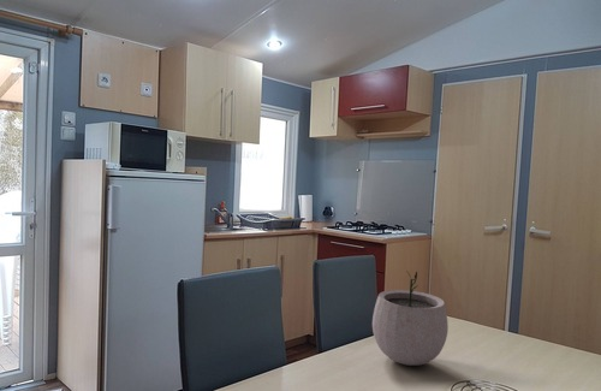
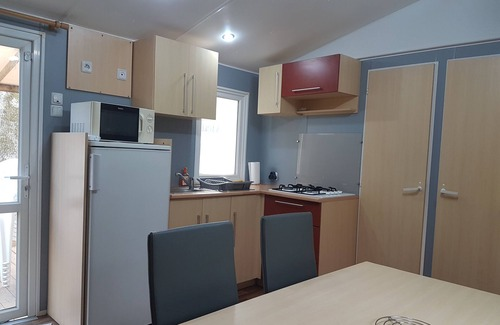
- plant pot (409, 315)
